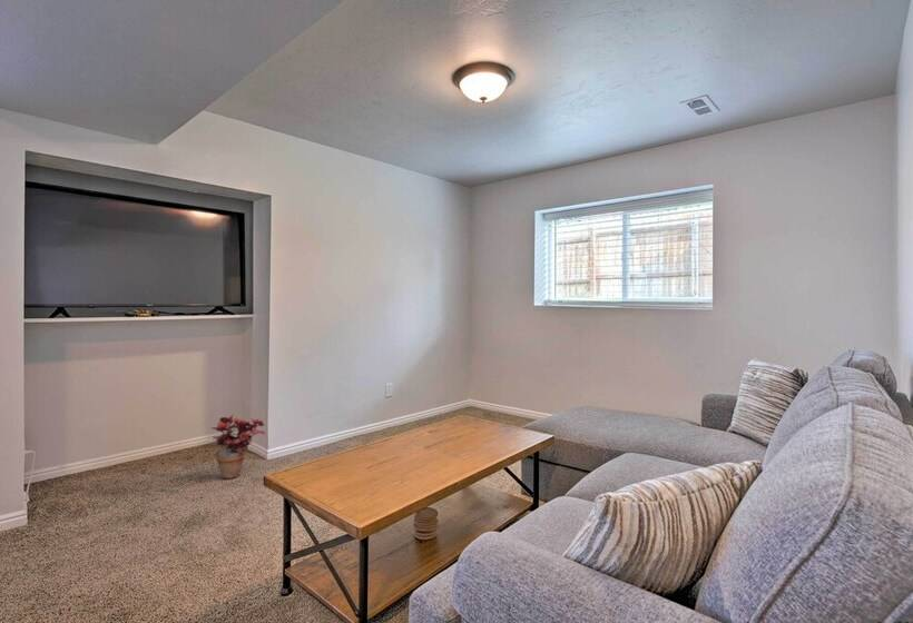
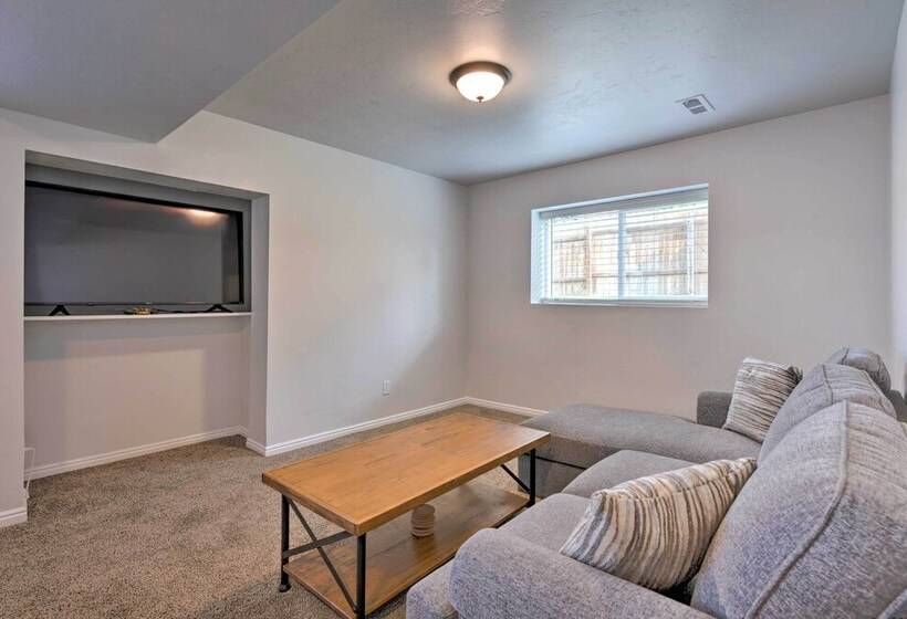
- potted plant (235, 445)
